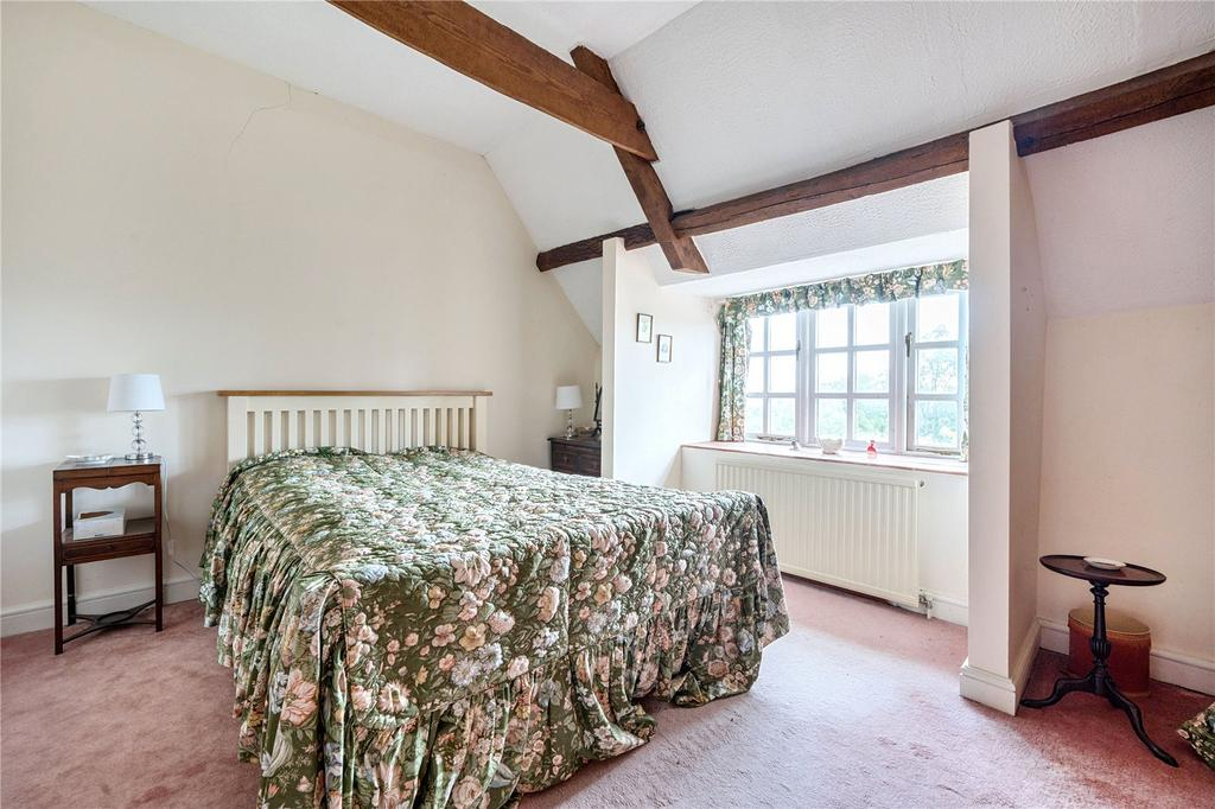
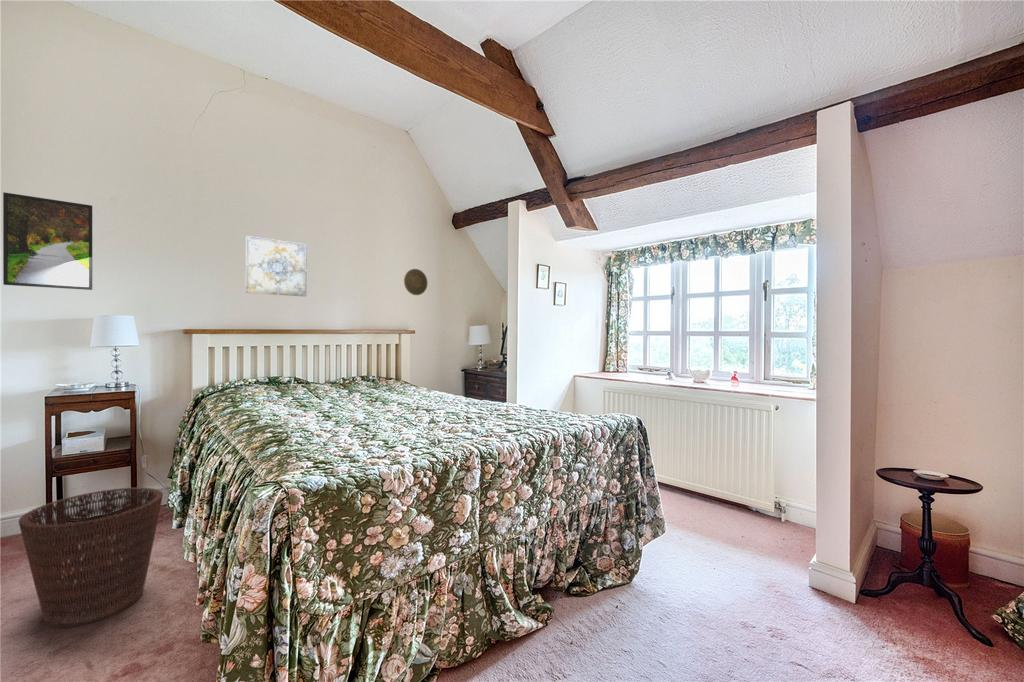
+ basket (96, 554)
+ decorative plate (416, 281)
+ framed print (50, 243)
+ wall art (277, 267)
